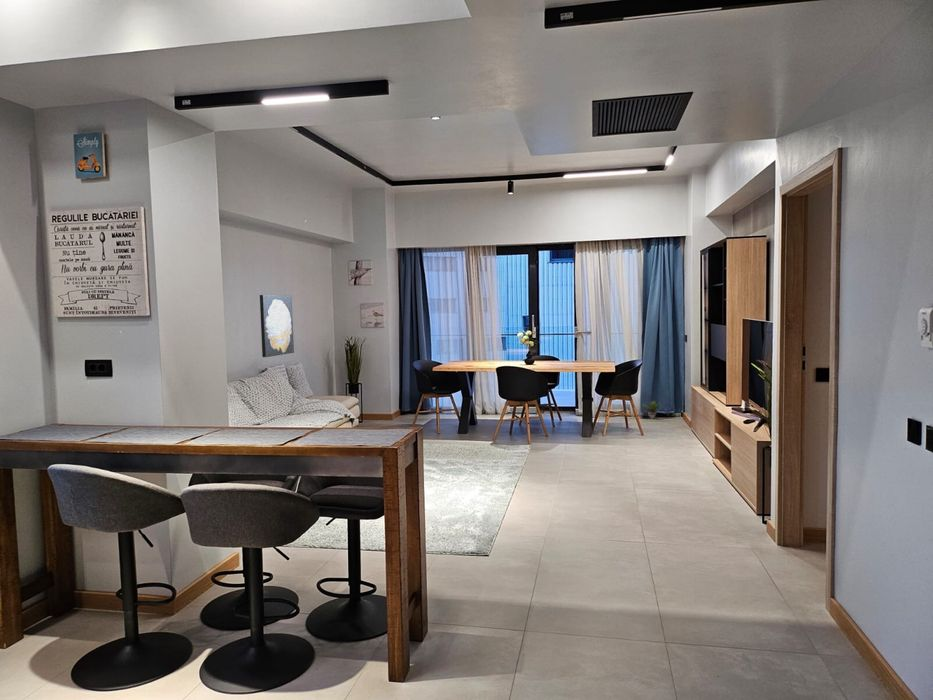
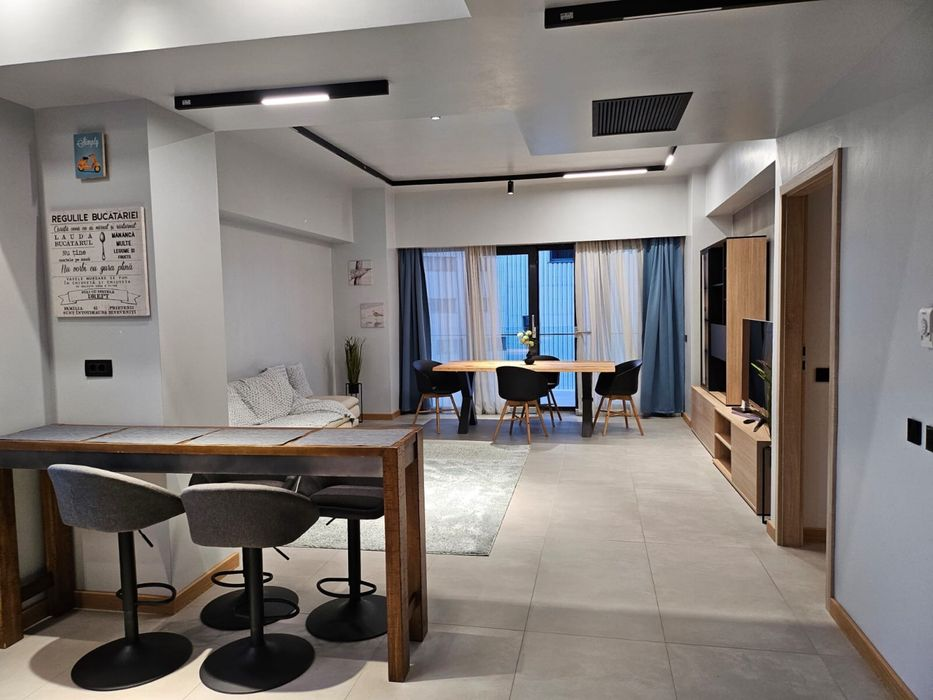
- wall art (277, 325)
- potted plant (652, 409)
